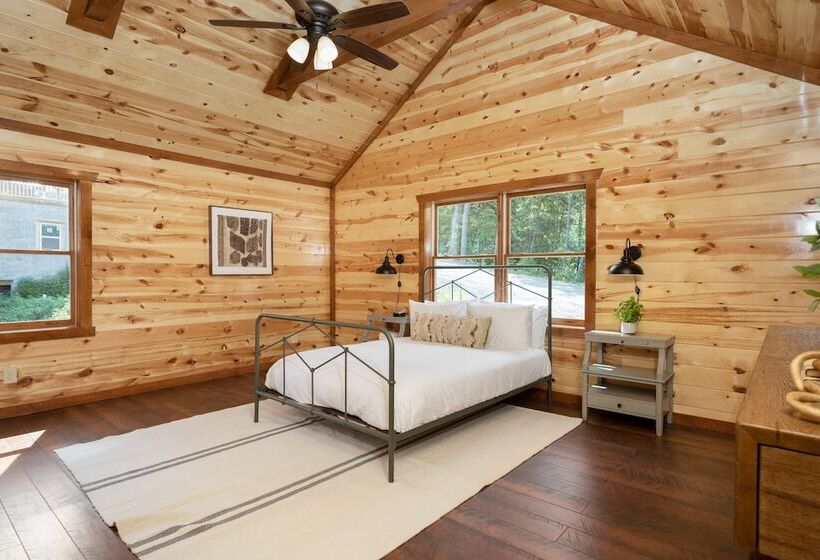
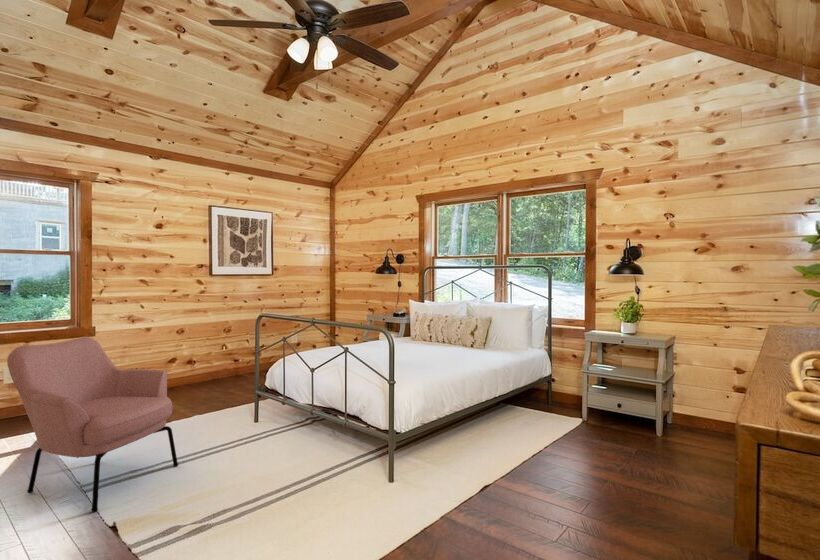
+ armchair (96, 411)
